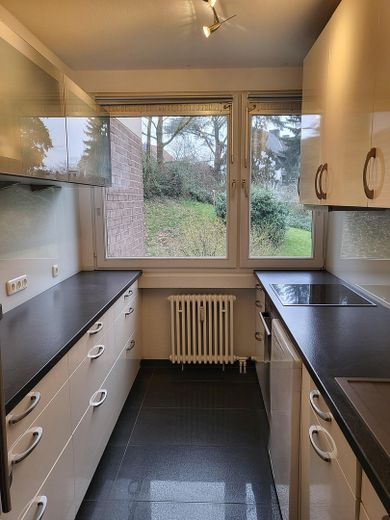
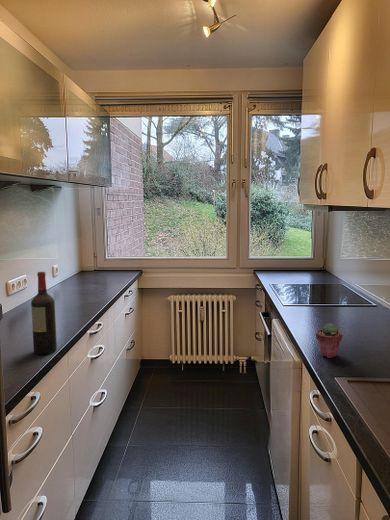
+ wine bottle (43, 312)
+ potted succulent (329, 338)
